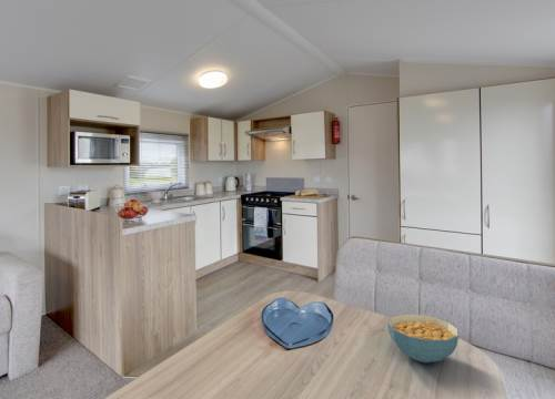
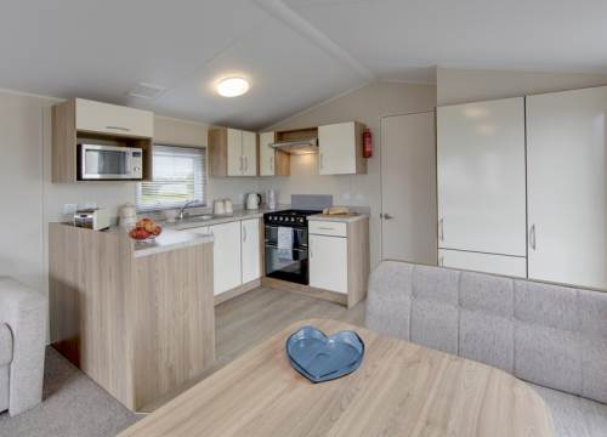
- cereal bowl (422, 341)
